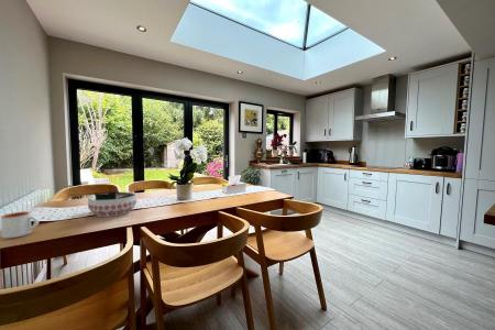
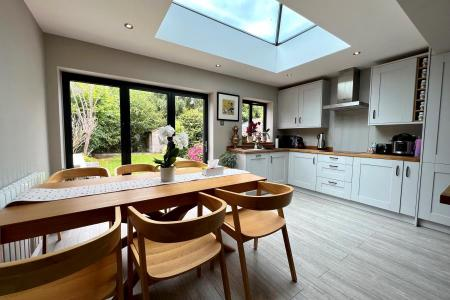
- mug (20, 223)
- bowl (113, 200)
